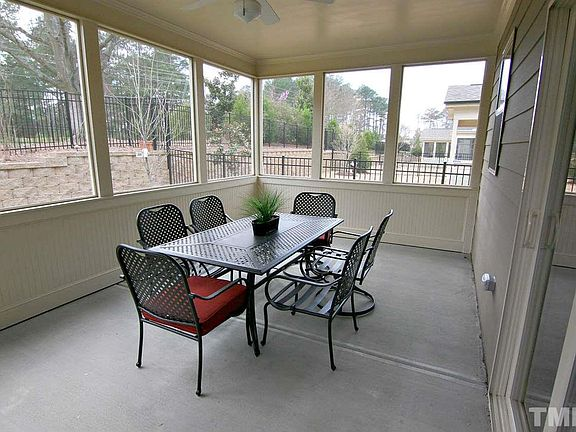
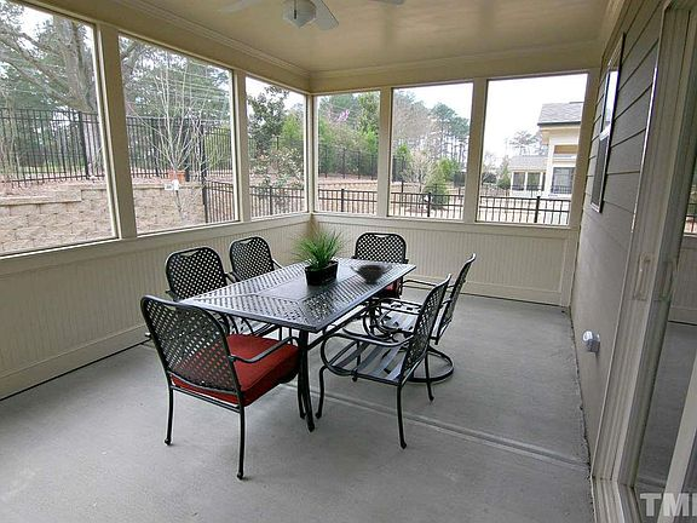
+ bowl (370, 274)
